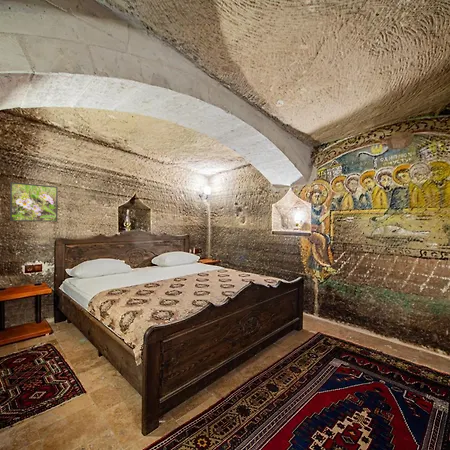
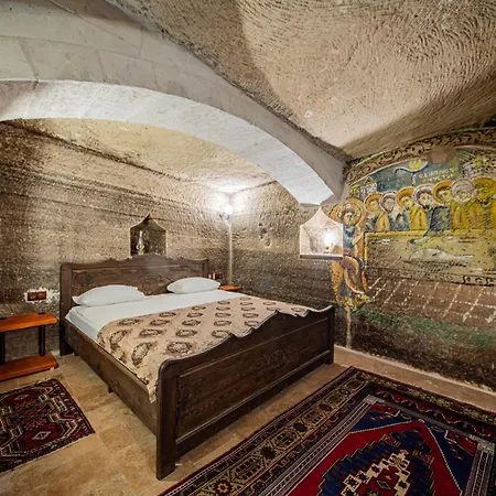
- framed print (35, 203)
